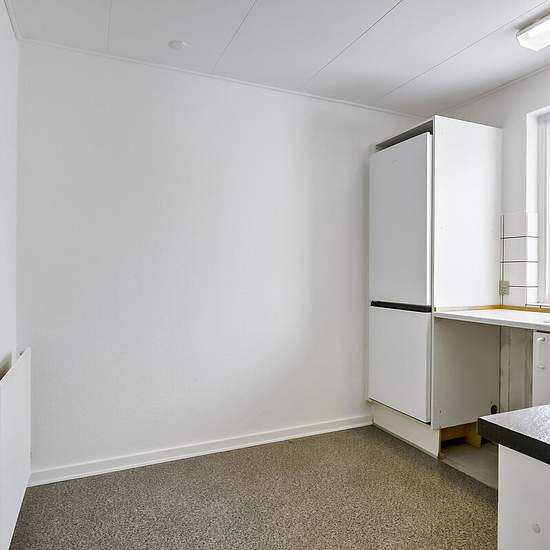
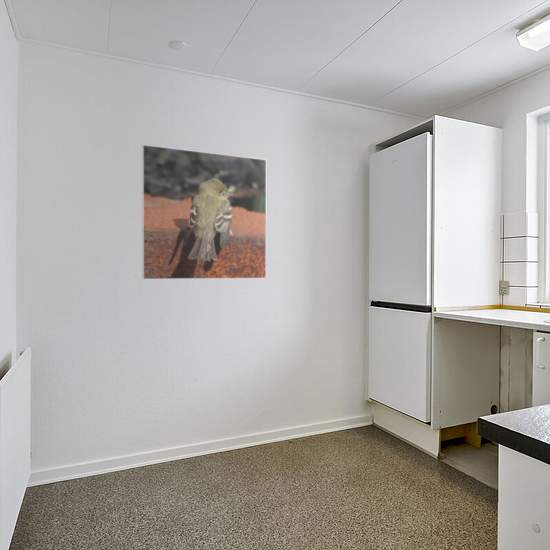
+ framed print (207, 216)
